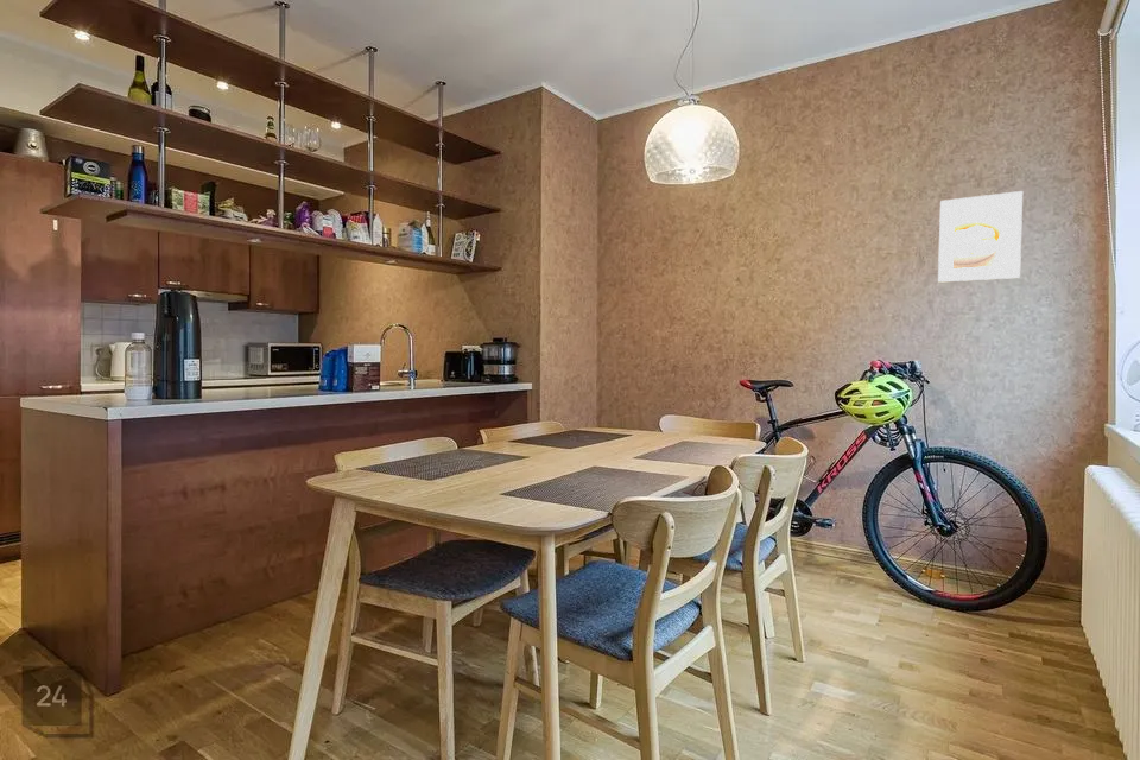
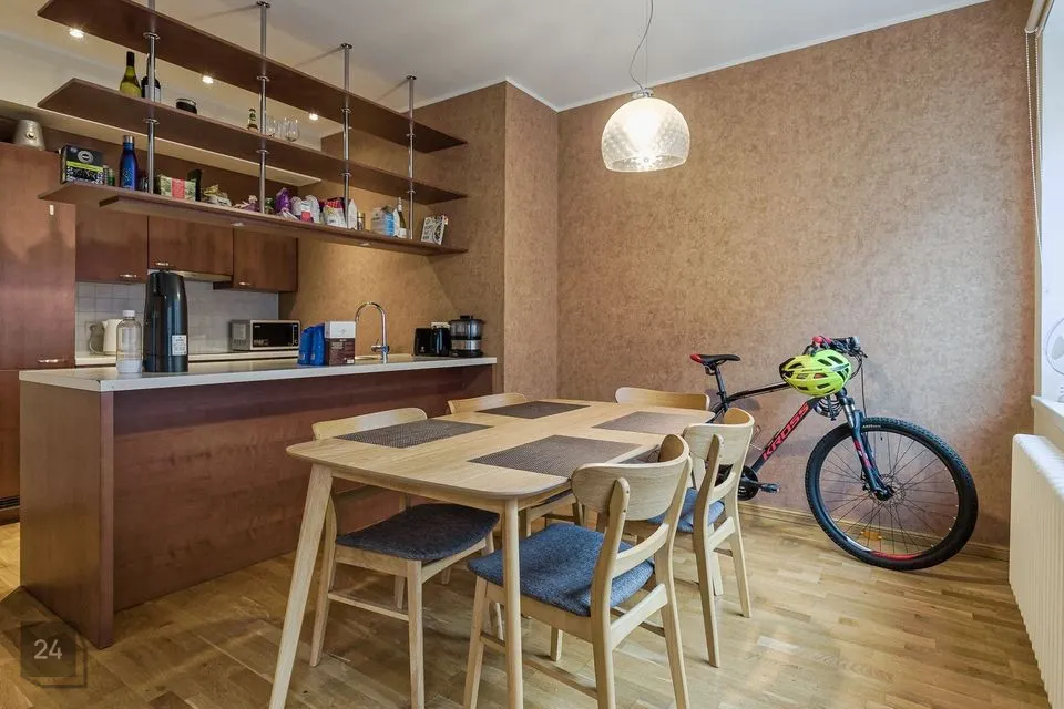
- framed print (978, 238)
